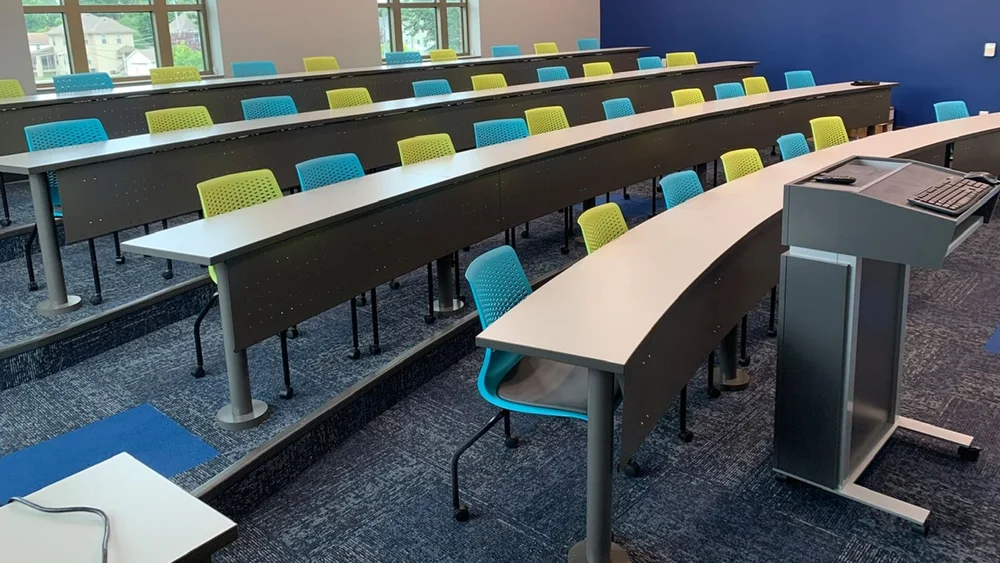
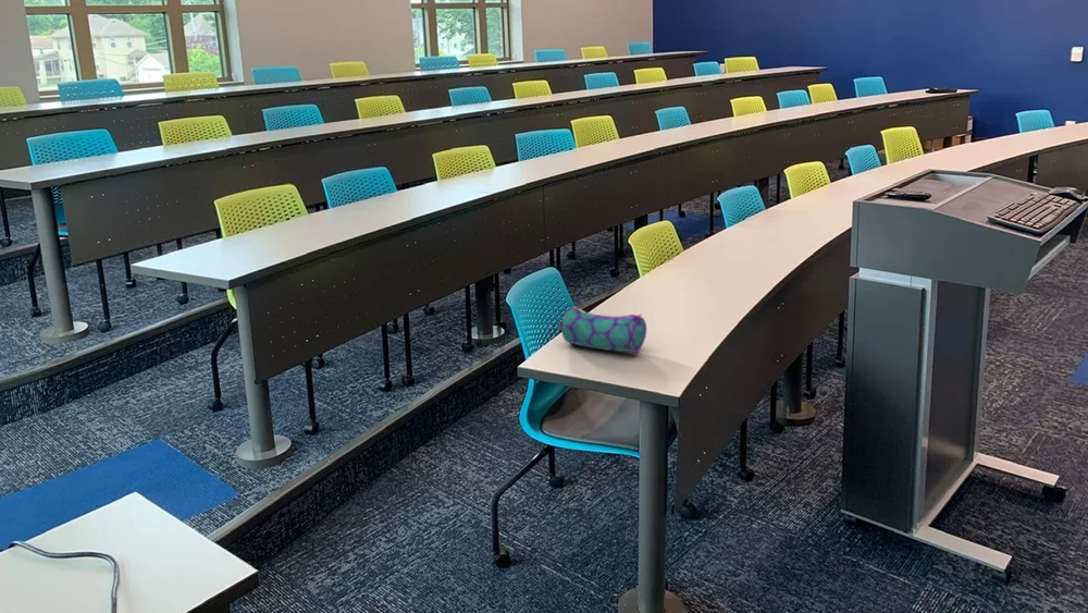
+ pencil case (603, 329)
